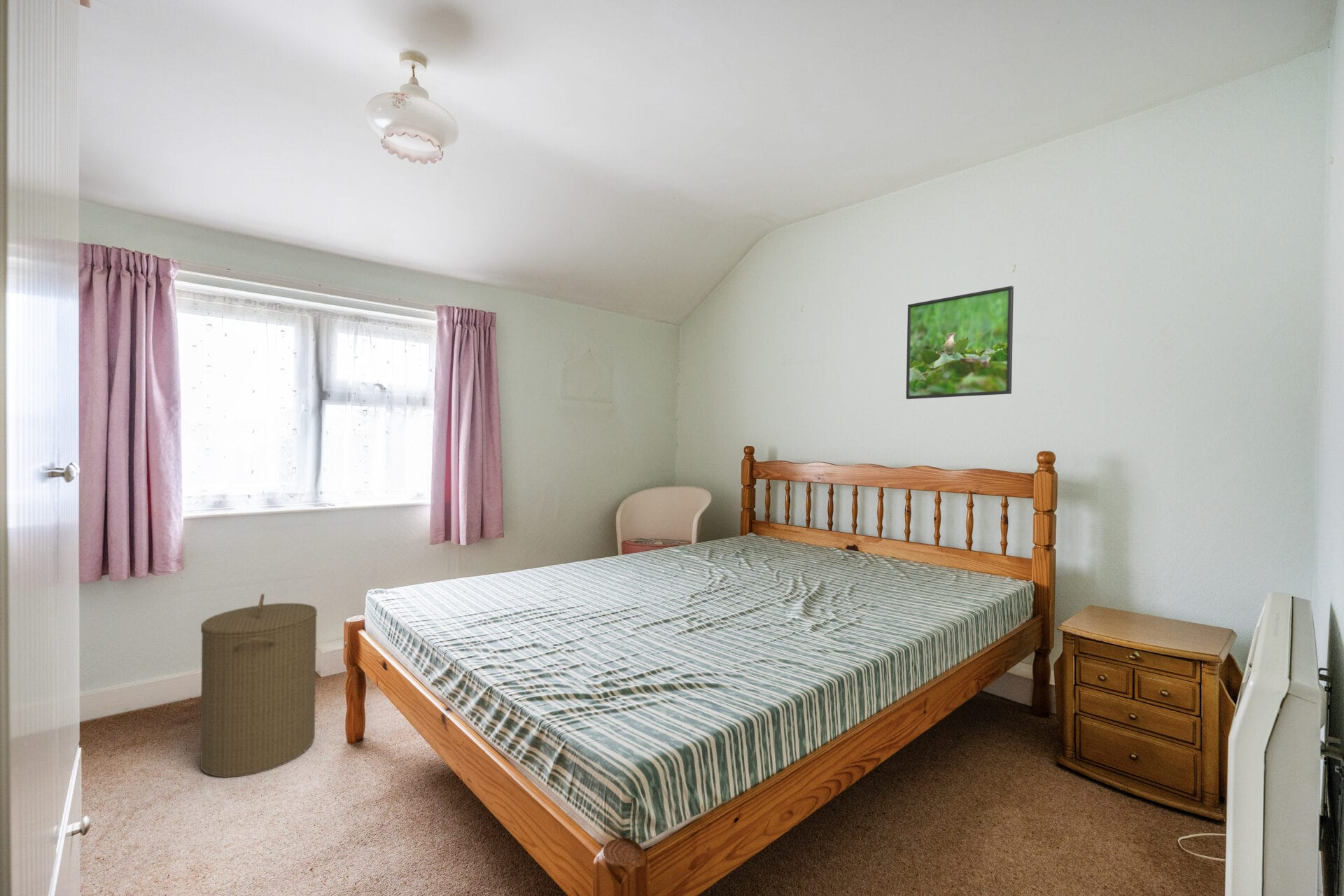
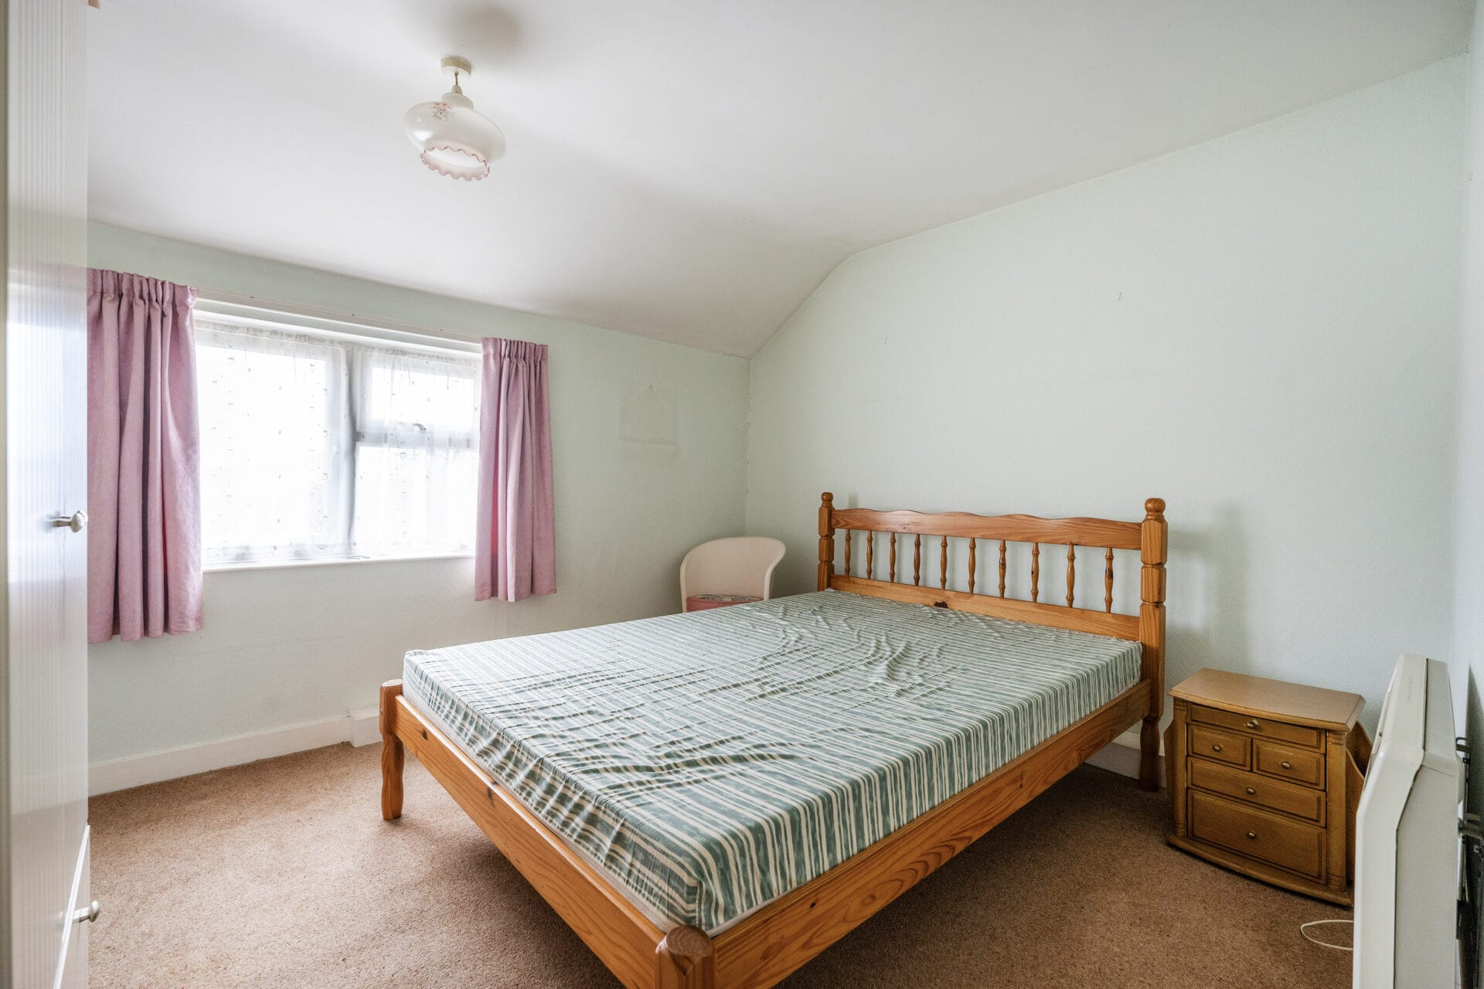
- laundry hamper (261, 672)
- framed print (956, 346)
